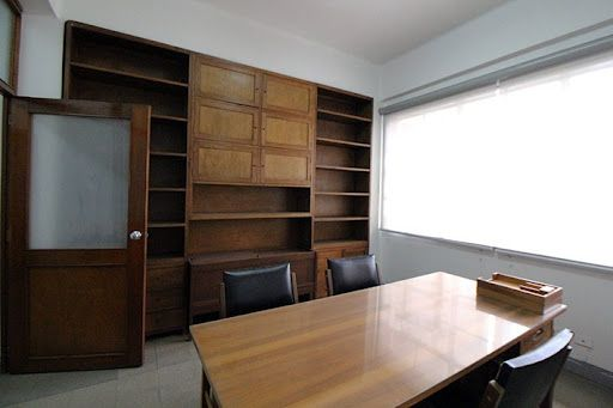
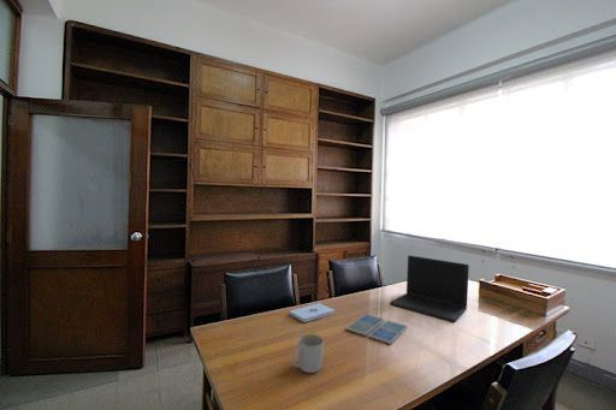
+ laptop (428, 284)
+ notepad (312, 311)
+ mug (306, 355)
+ drink coaster (377, 326)
